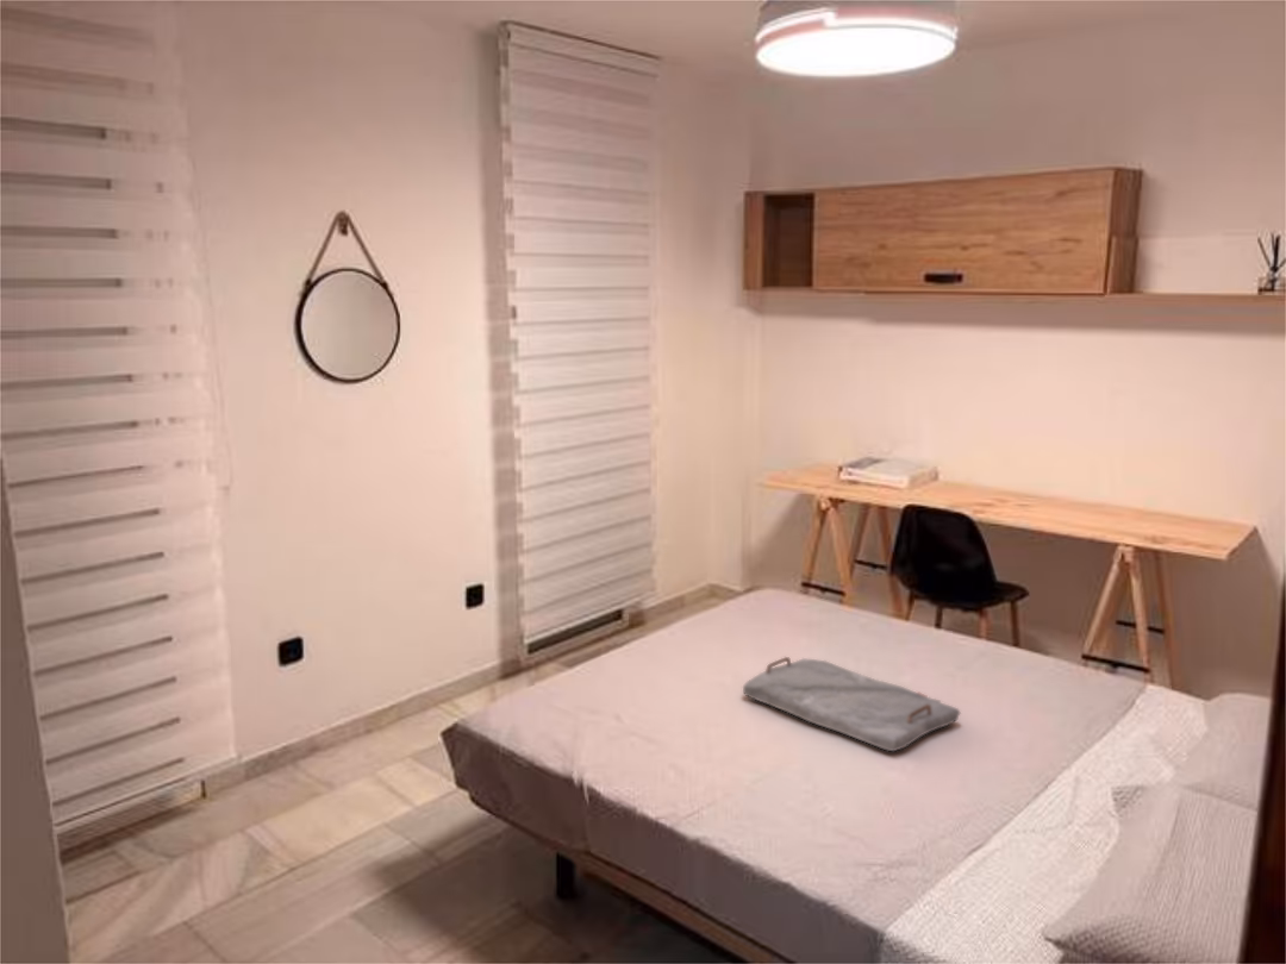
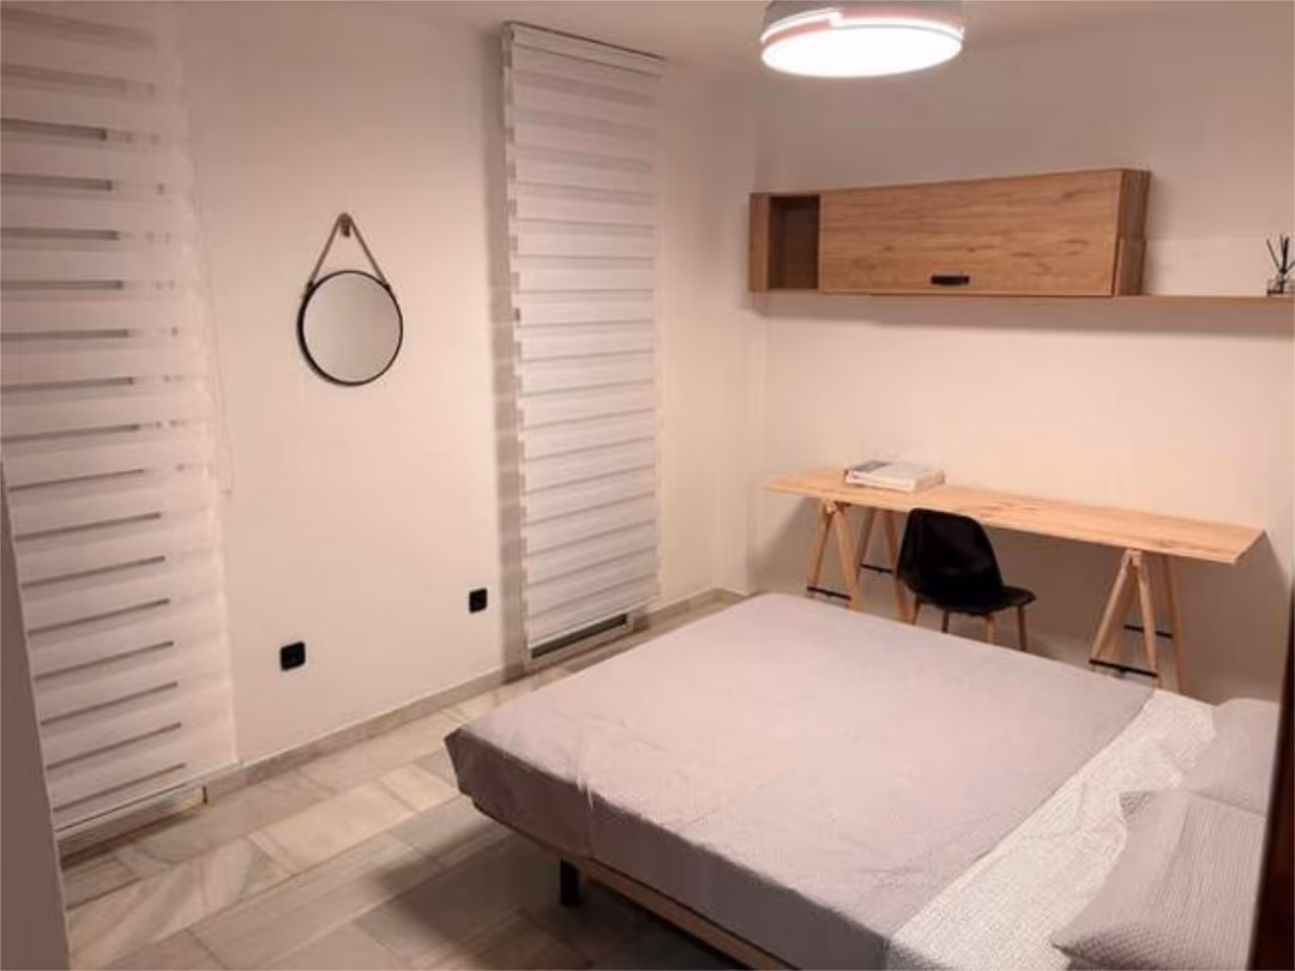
- serving tray (853, 693)
